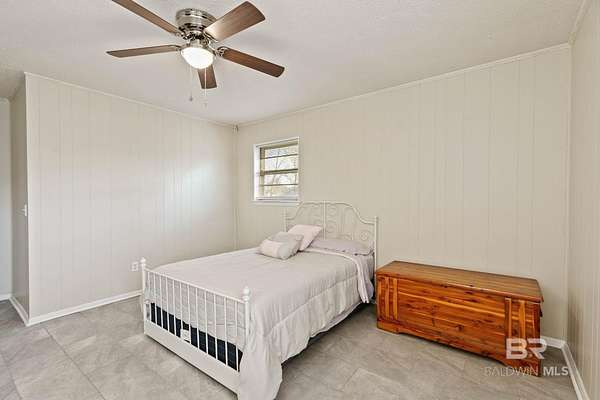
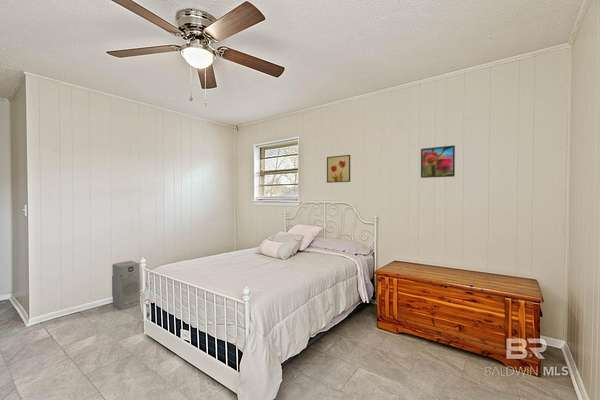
+ air purifier (126, 283)
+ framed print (437, 162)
+ wall art (338, 169)
